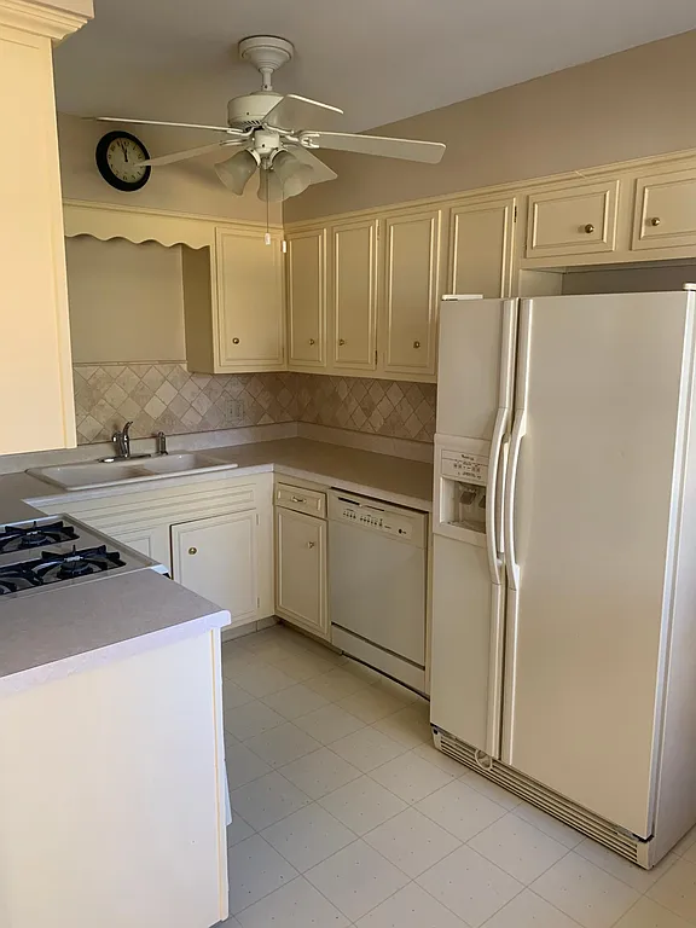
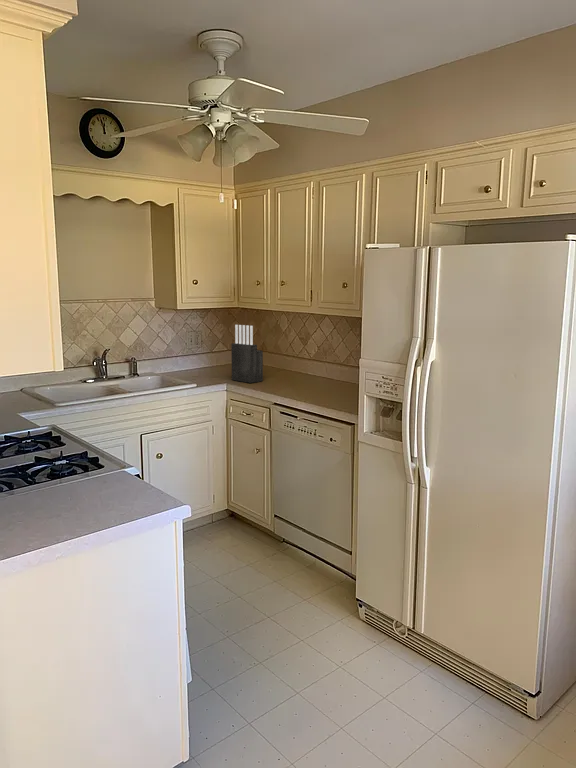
+ knife block (248, 352)
